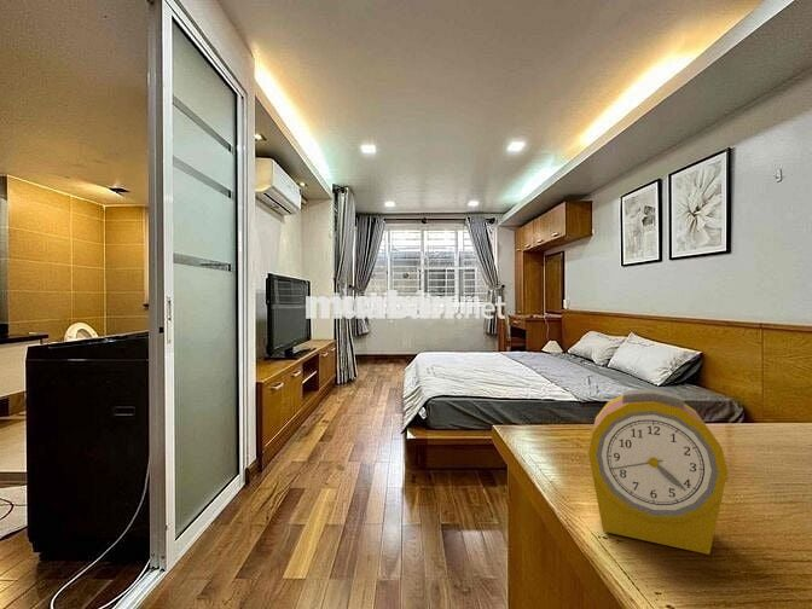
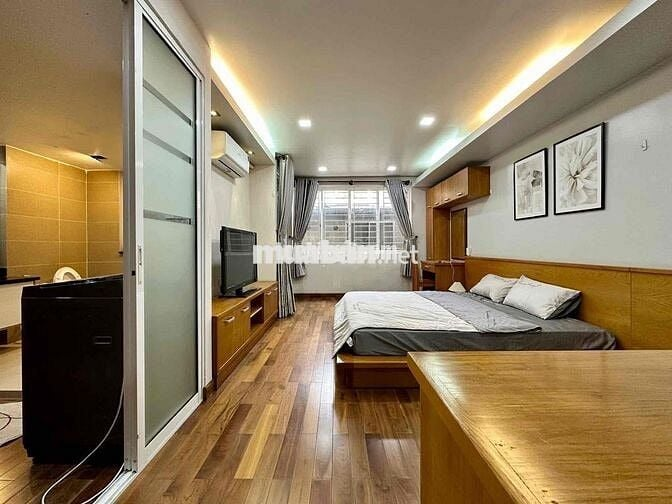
- alarm clock (651, 459)
